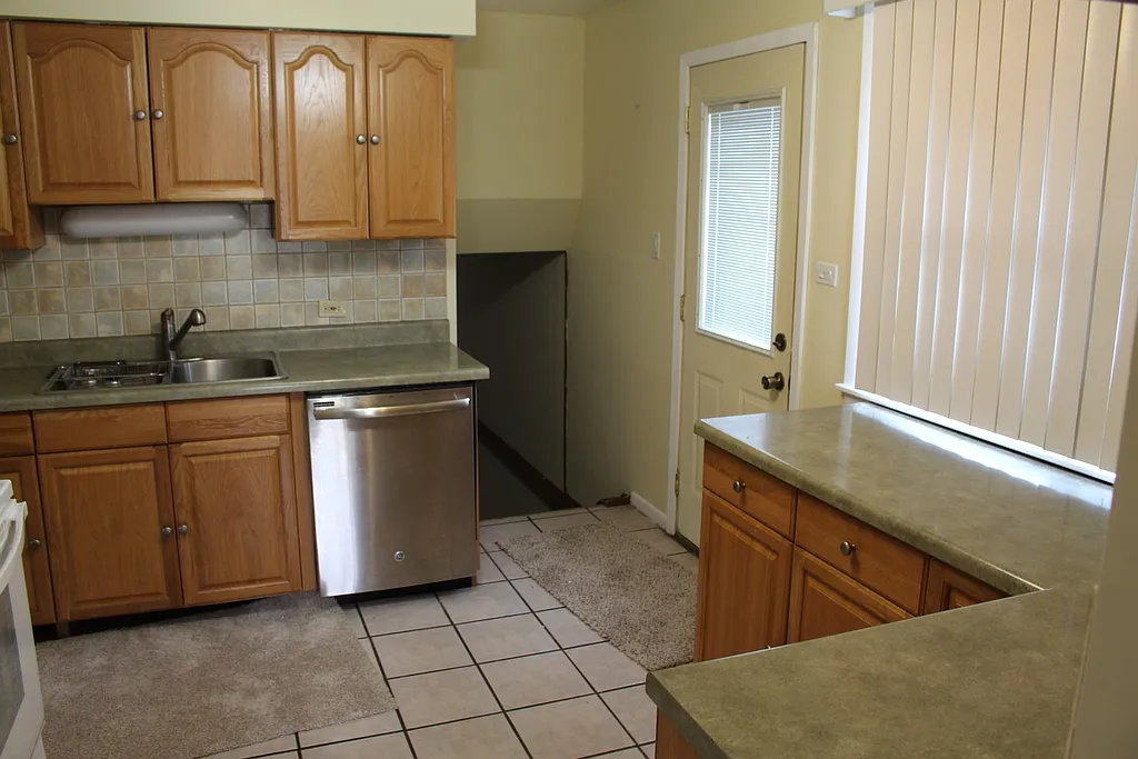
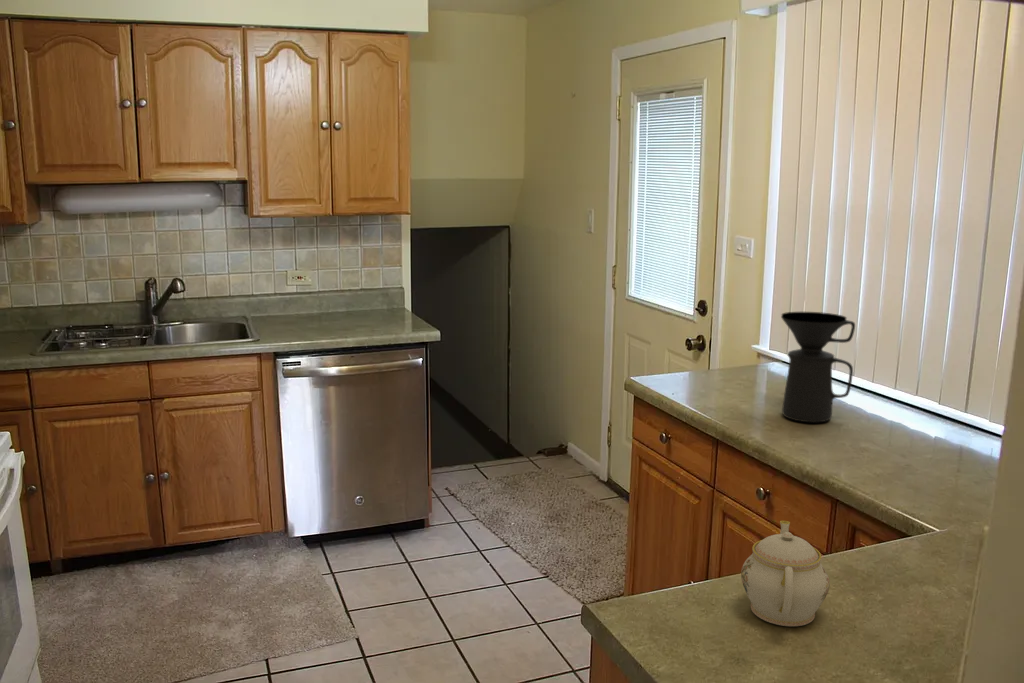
+ coffee maker (810, 367)
+ teapot (785, 573)
